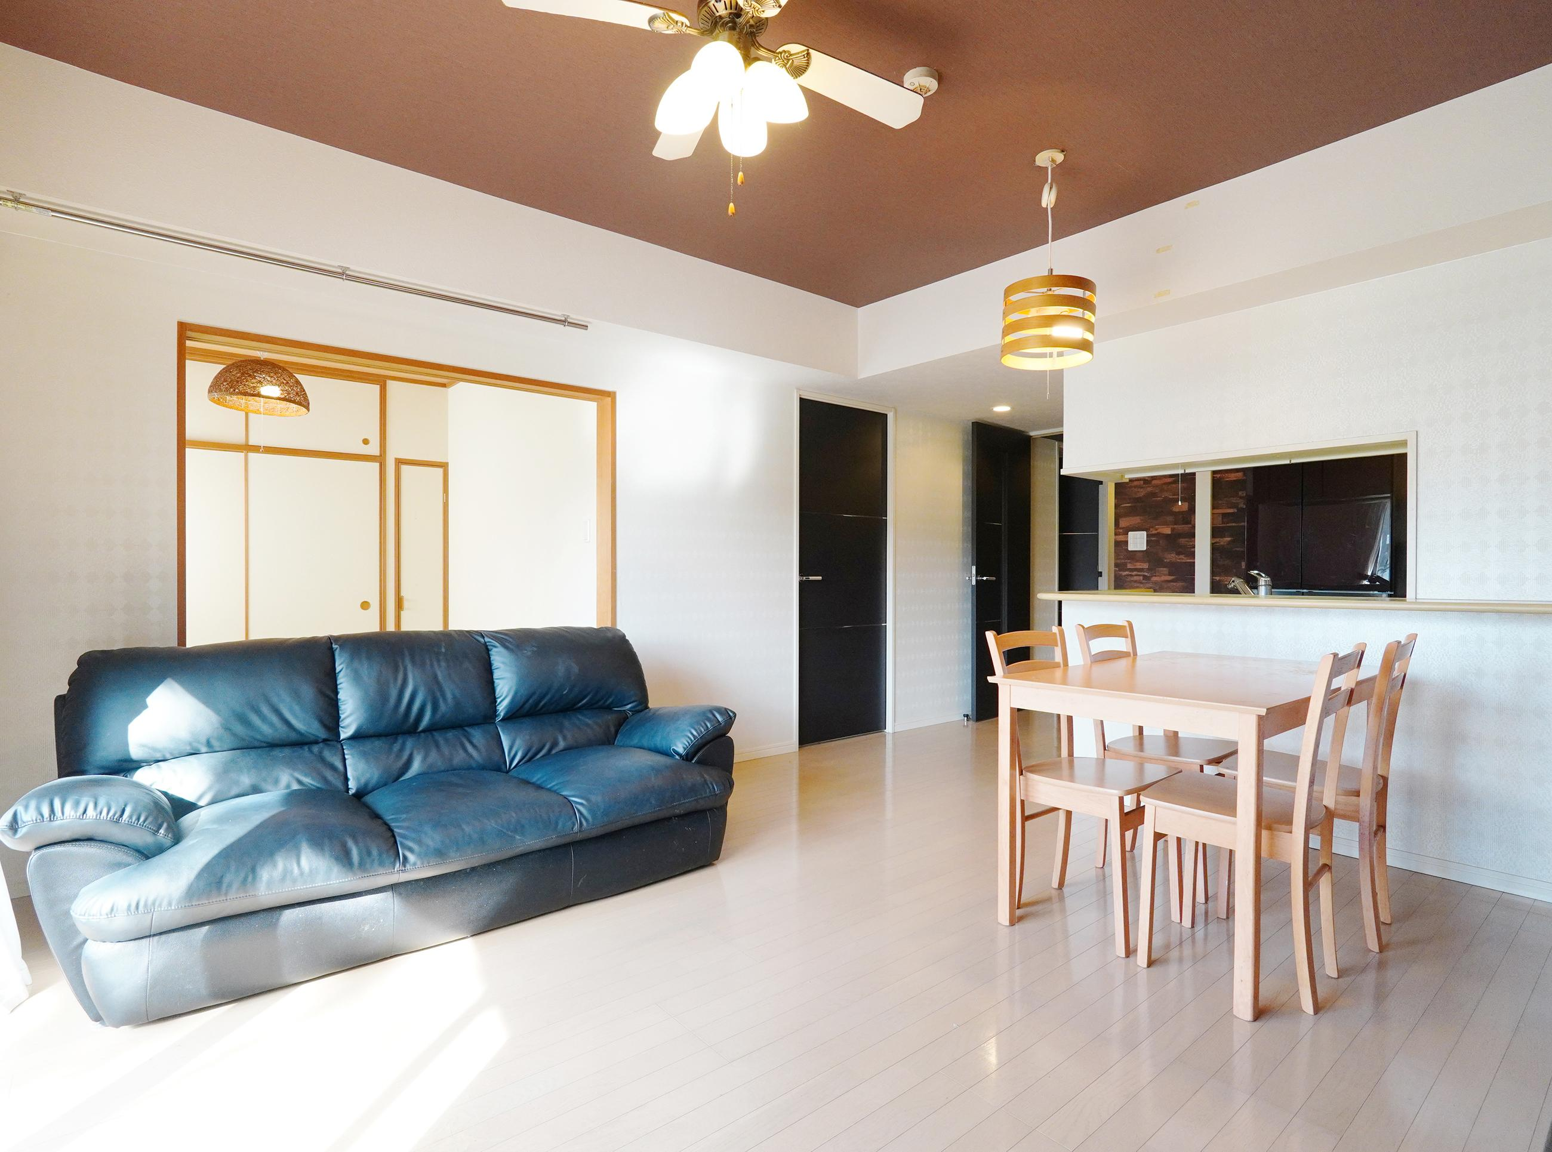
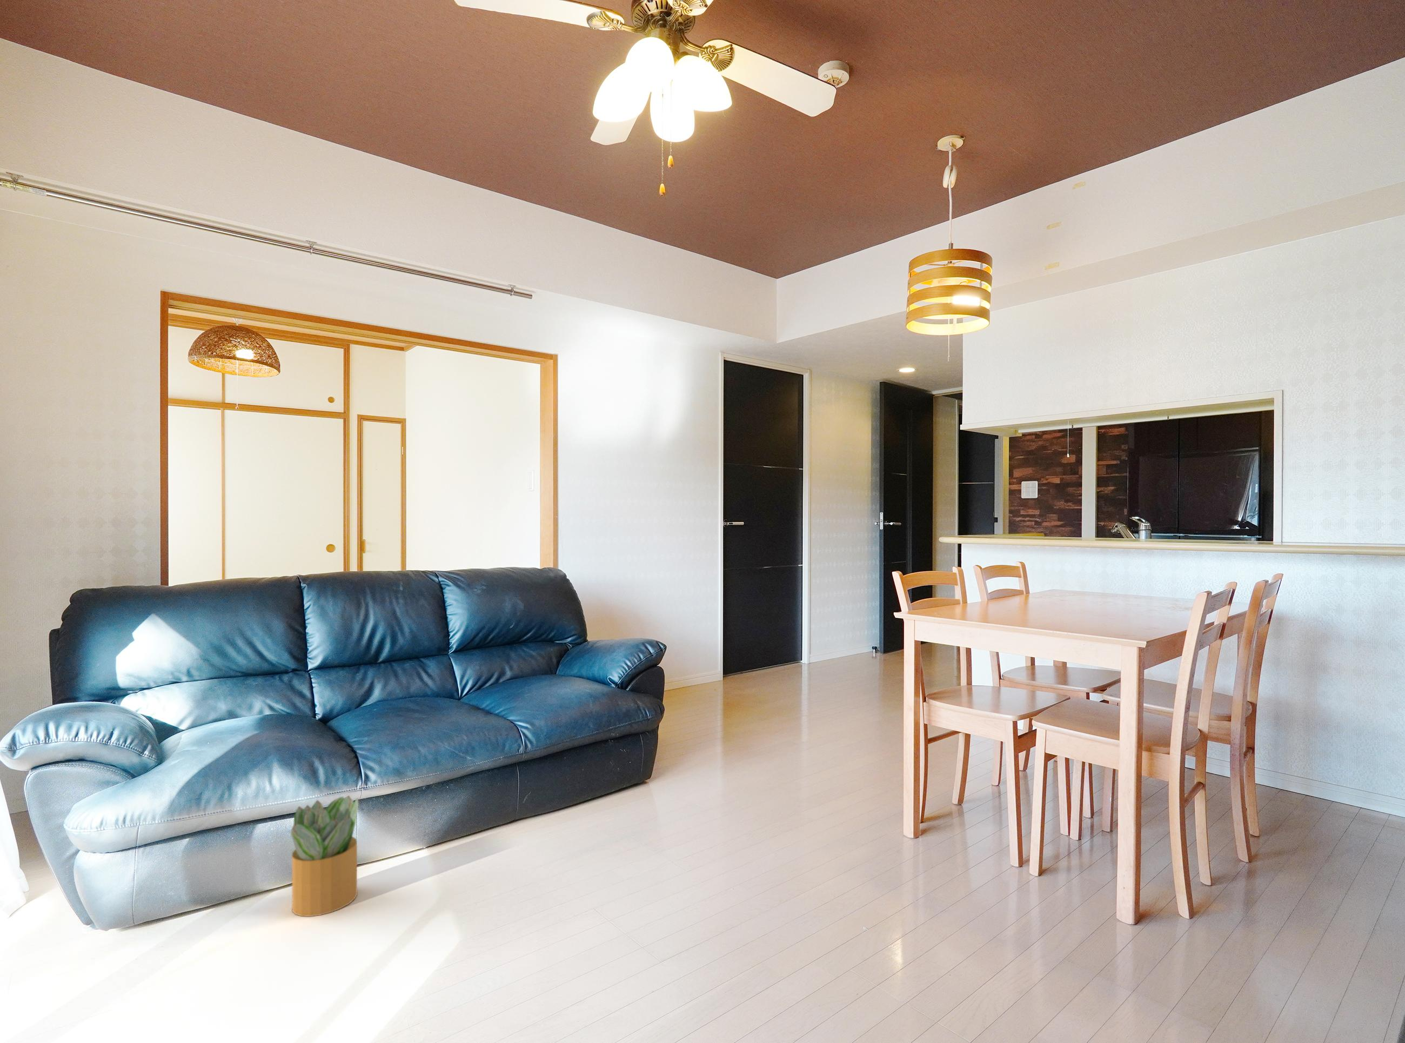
+ potted plant (320, 855)
